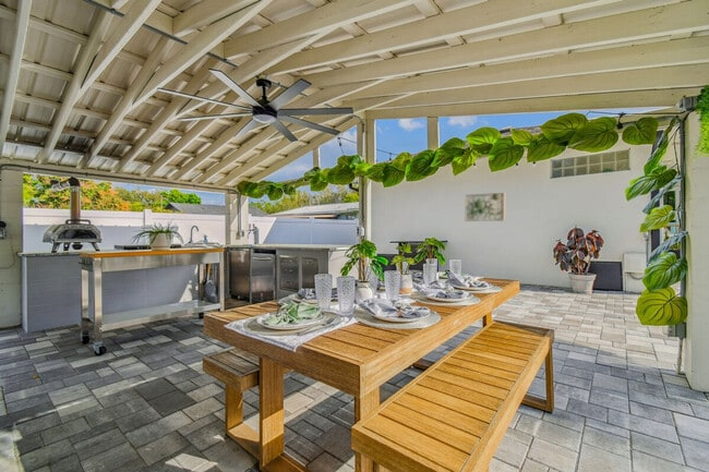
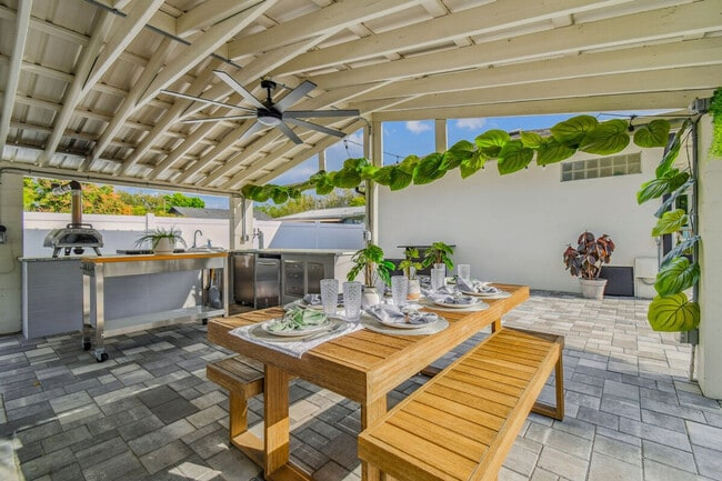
- wall art (484, 207)
